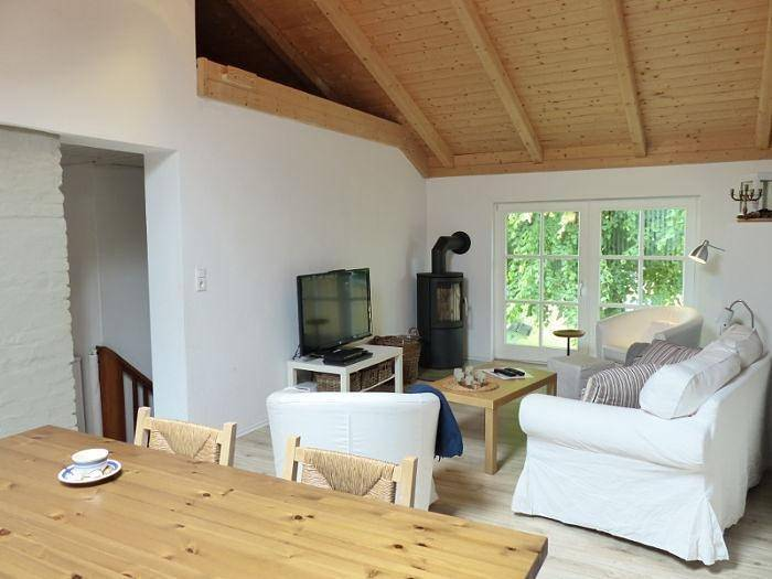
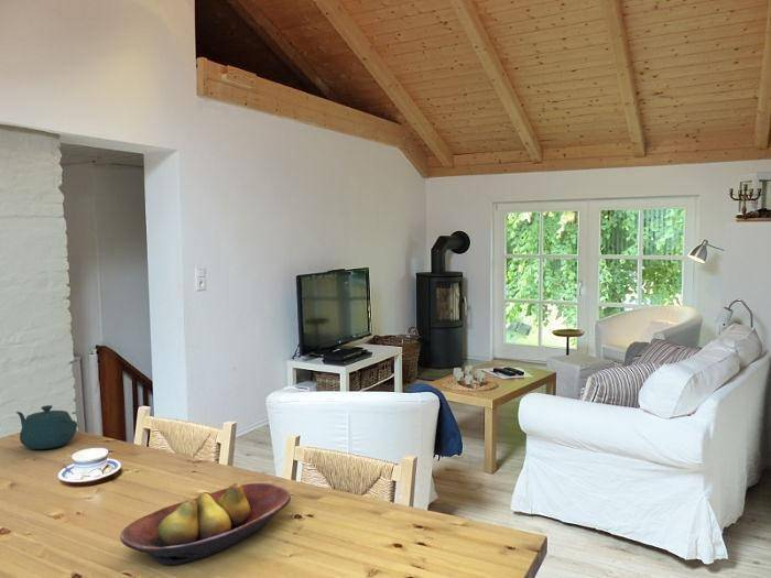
+ teapot (45, 425)
+ fruit bowl (211, 514)
